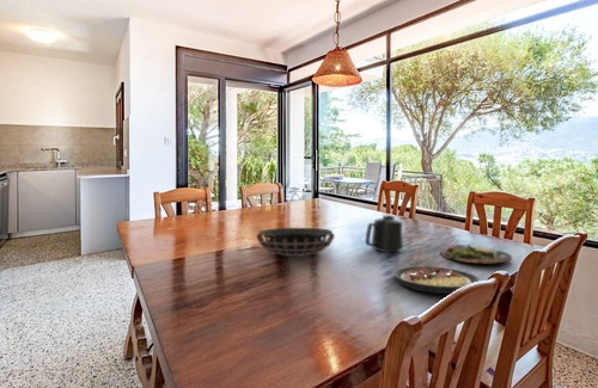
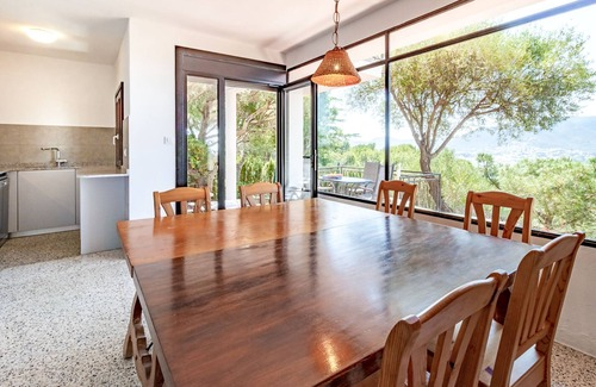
- decorative bowl (295, 242)
- dinner plate (474, 250)
- mug (385, 233)
- plate (434, 277)
